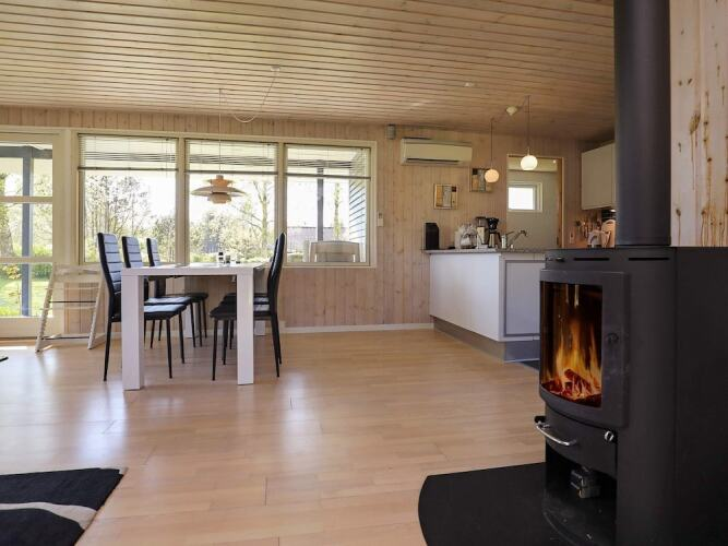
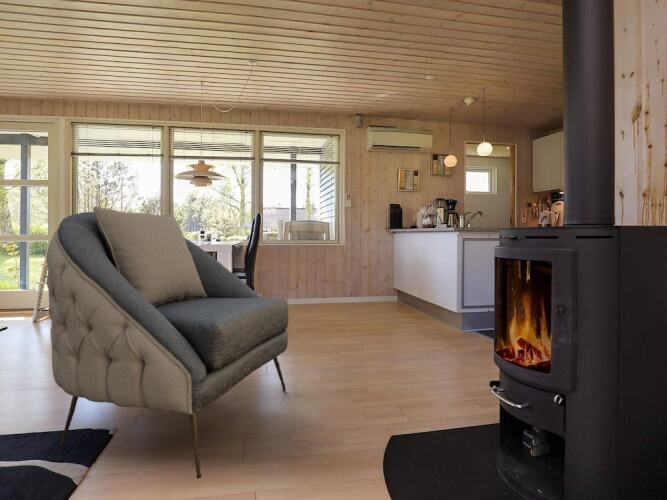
+ armchair (174, 312)
